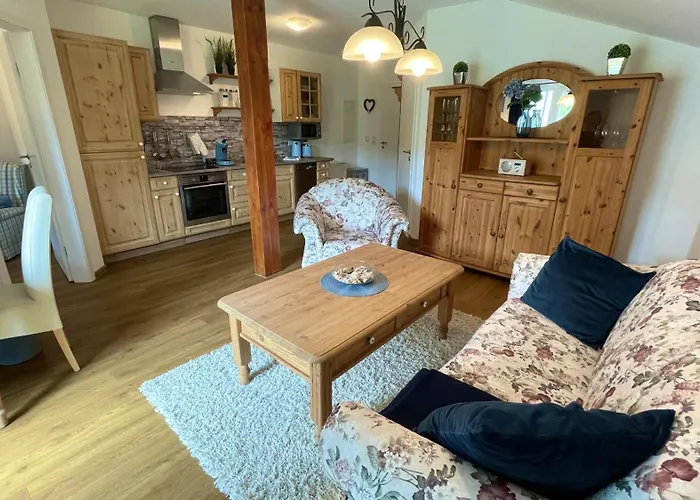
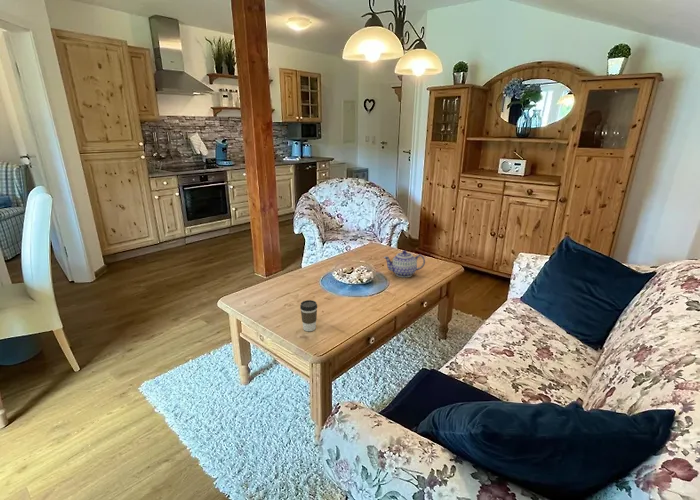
+ coffee cup (309, 315)
+ teapot (404, 262)
